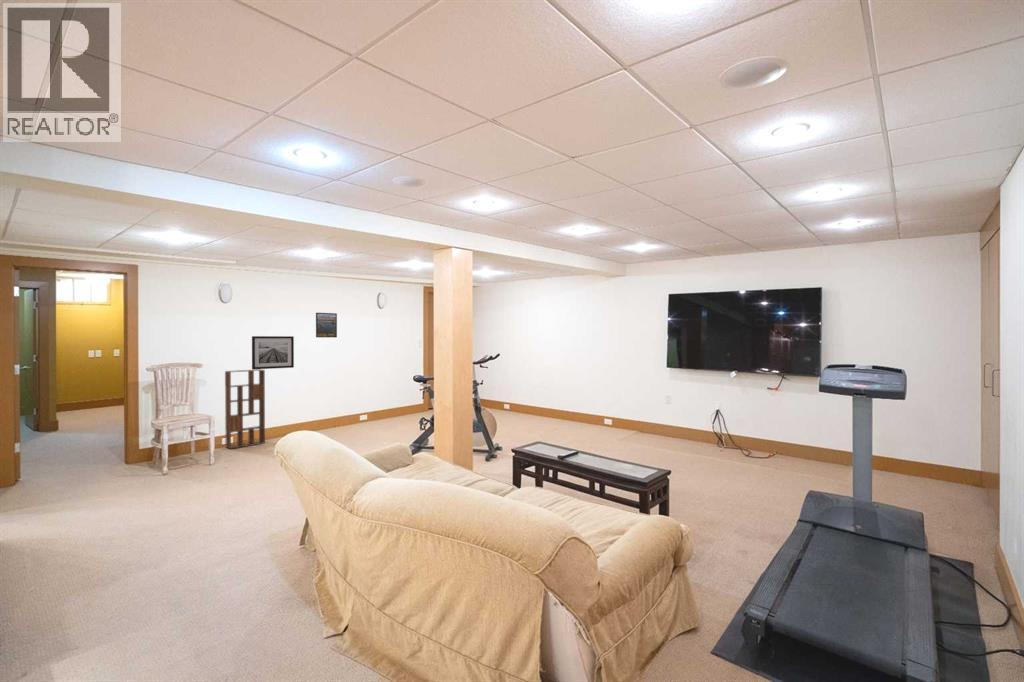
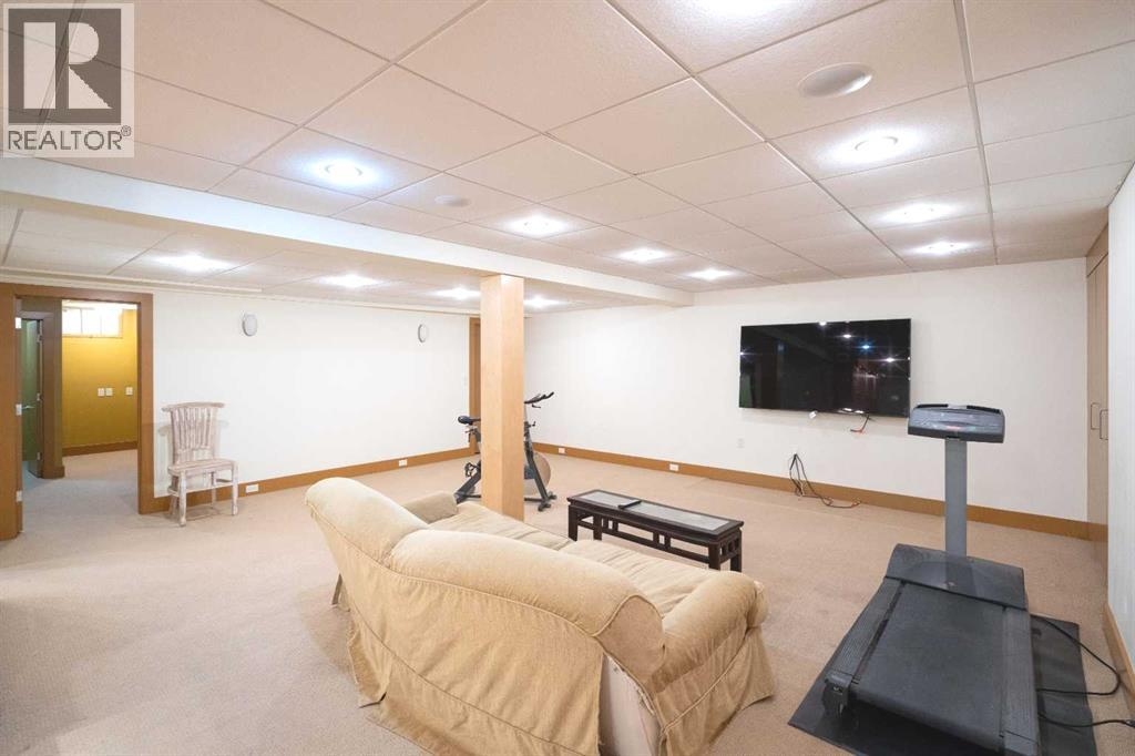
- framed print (326, 325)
- spice rack (242, 407)
- wall art (273, 352)
